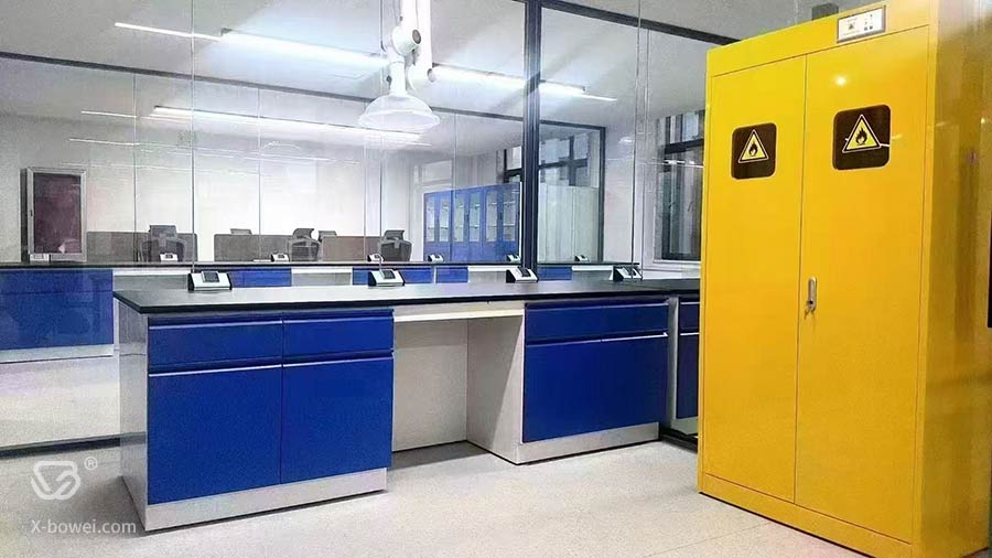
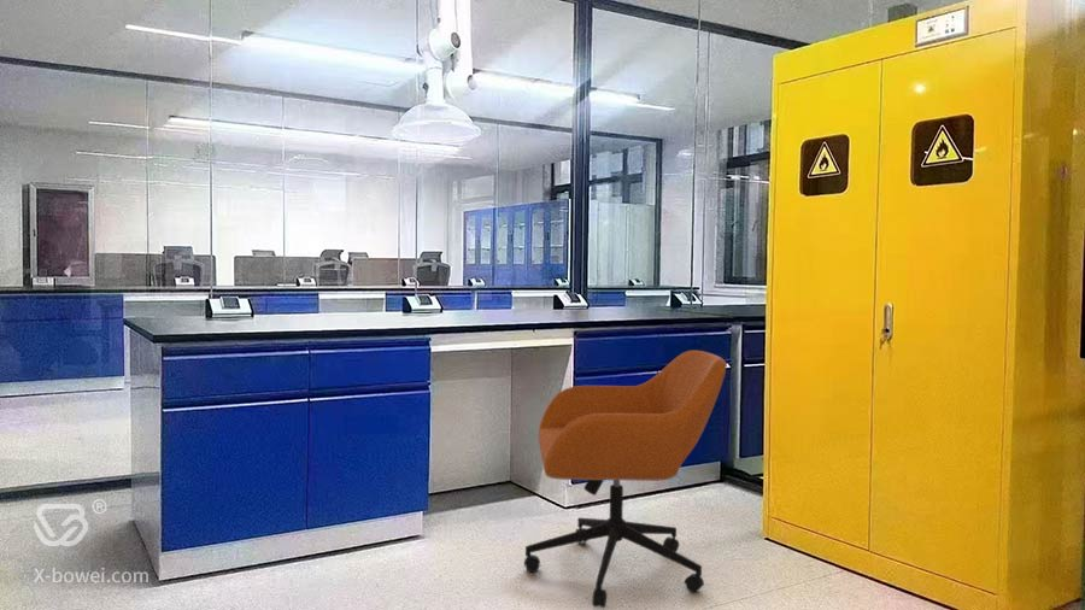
+ office chair (616, 462)
